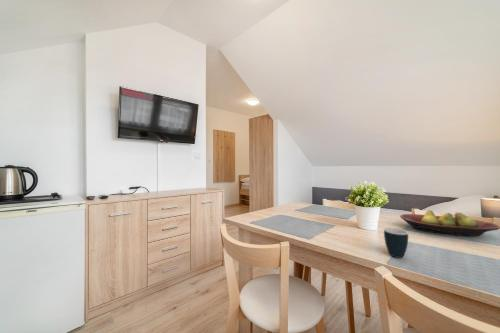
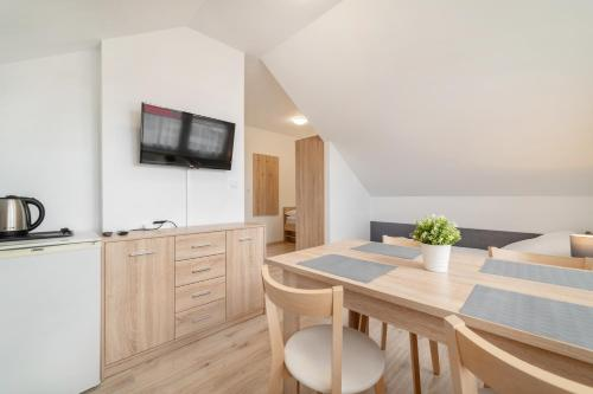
- fruit bowl (444, 221)
- mug (394, 241)
